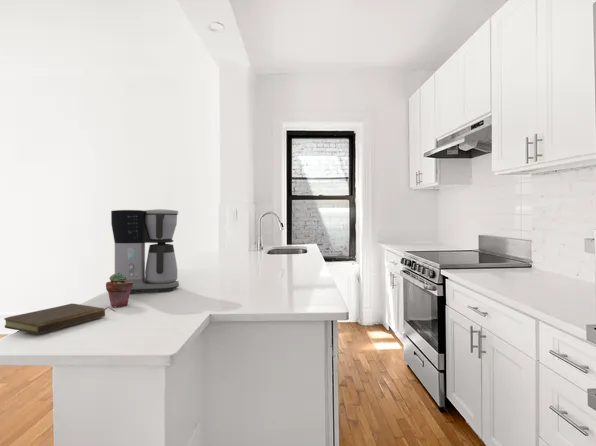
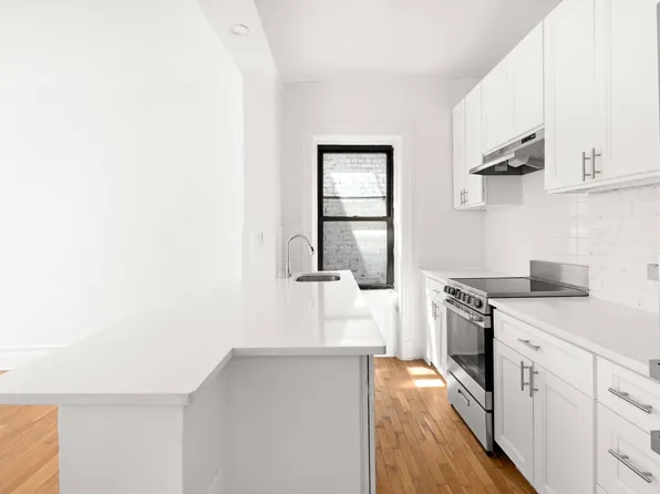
- book (63, 317)
- coffee maker (144, 250)
- potted succulent (119, 288)
